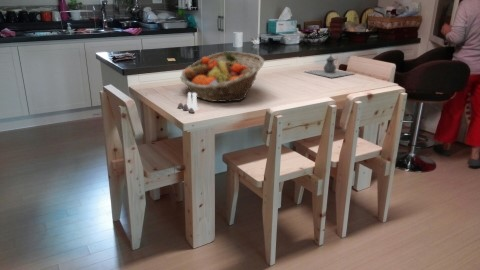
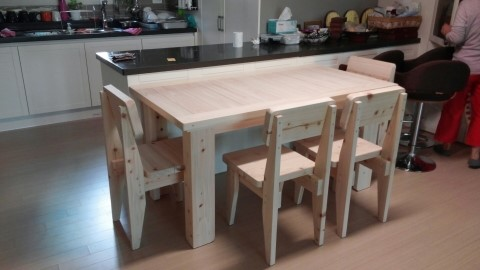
- salt and pepper shaker set (189, 101)
- teapot (330, 63)
- fruit basket (221, 75)
